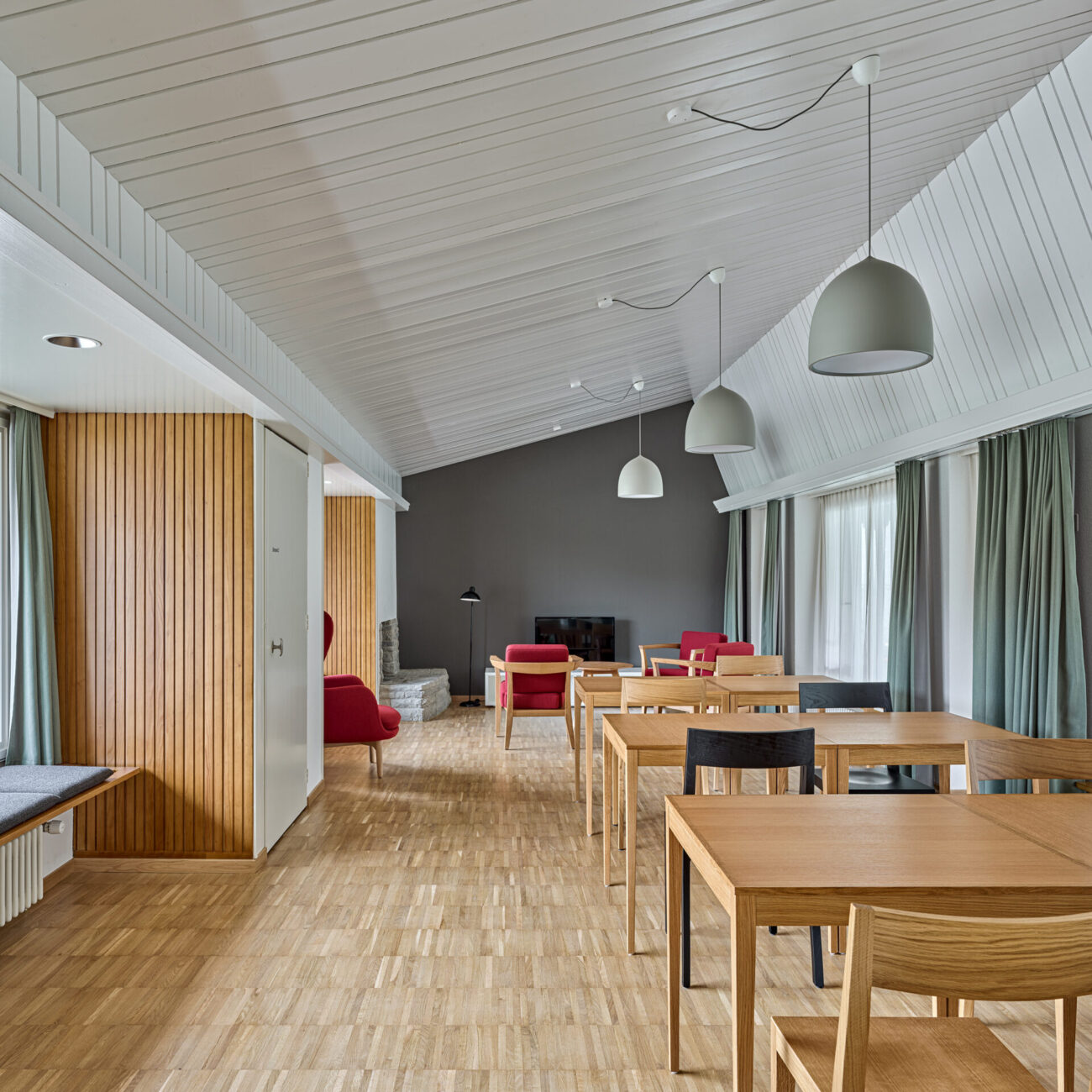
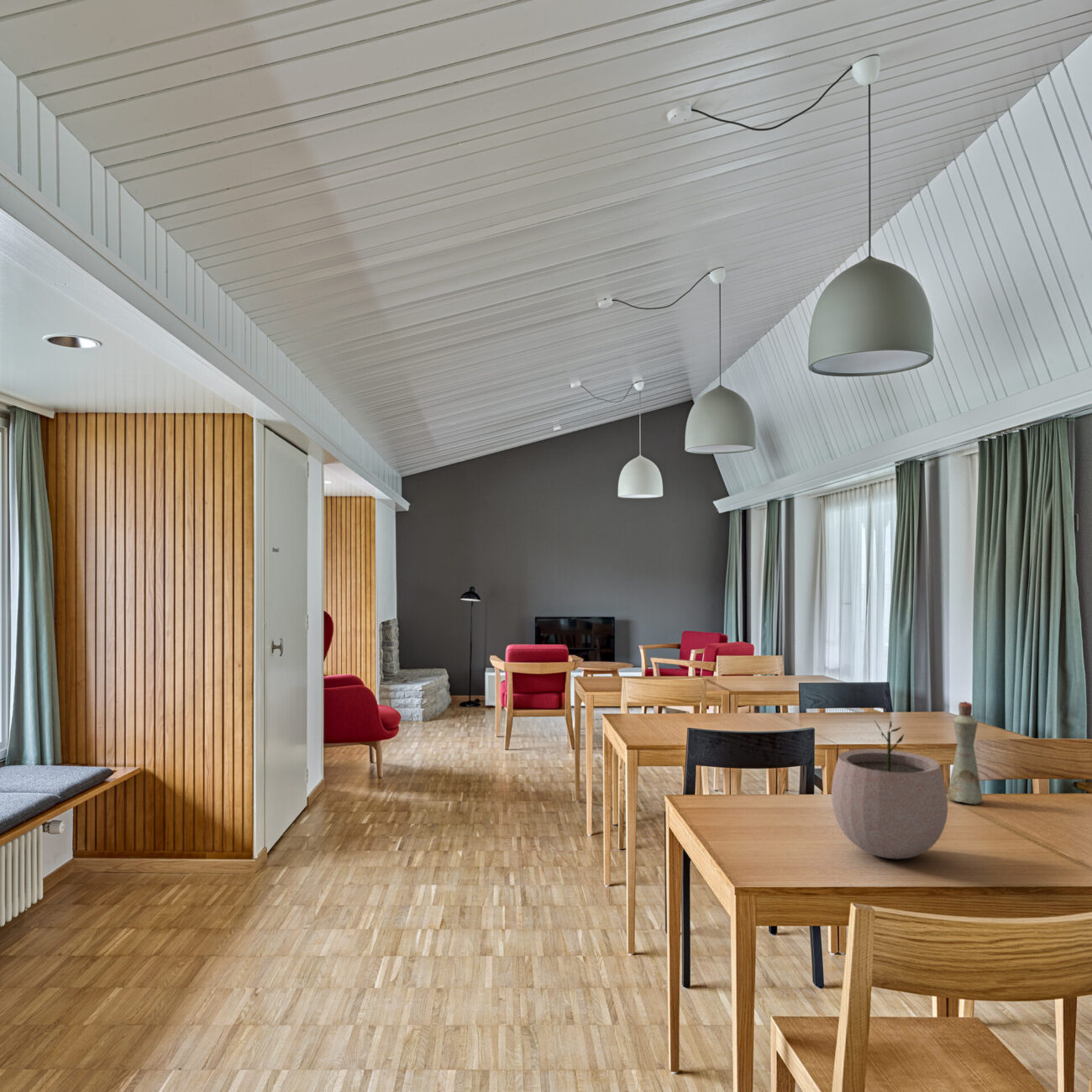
+ bottle (964, 751)
+ plant pot (888, 785)
